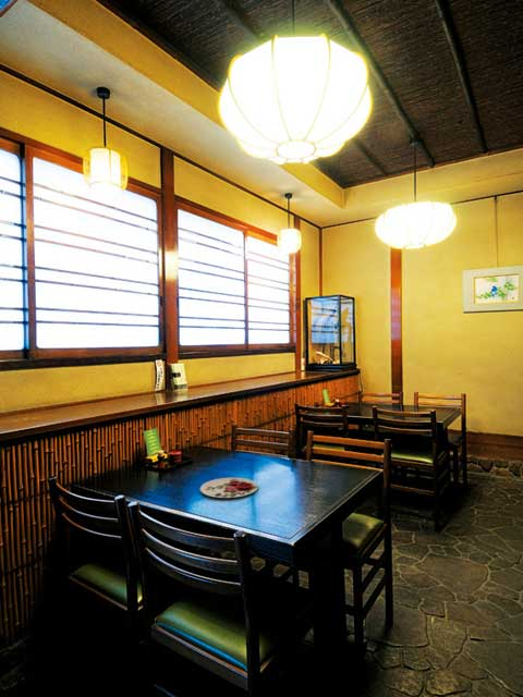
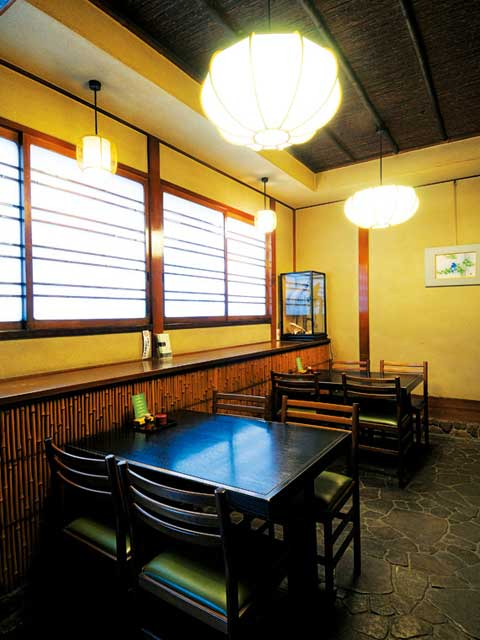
- plate (229, 486)
